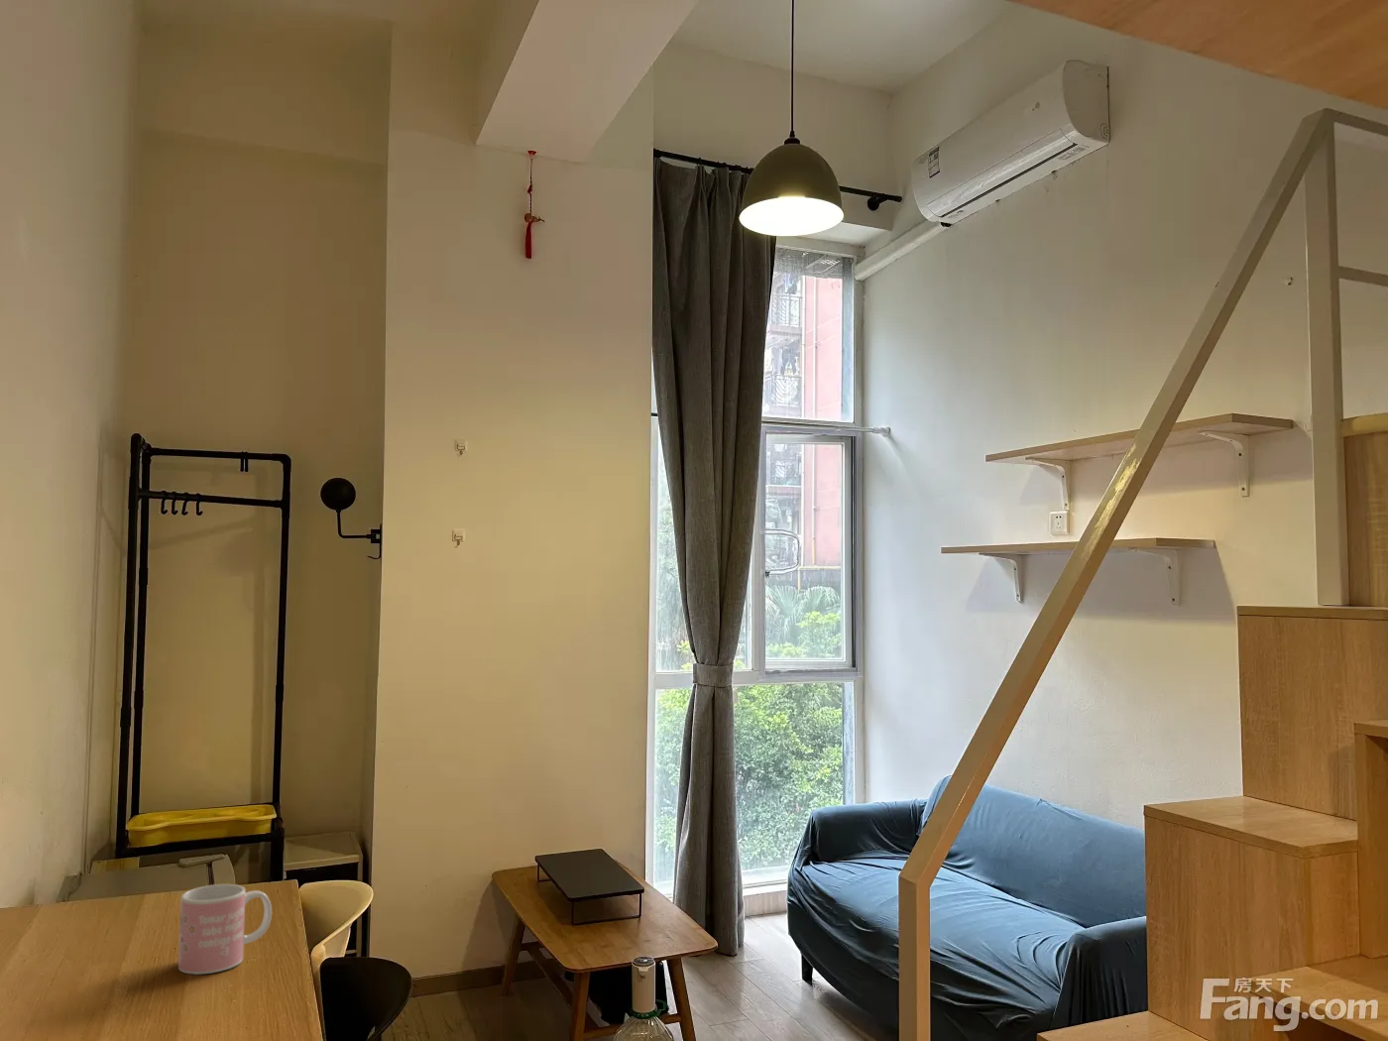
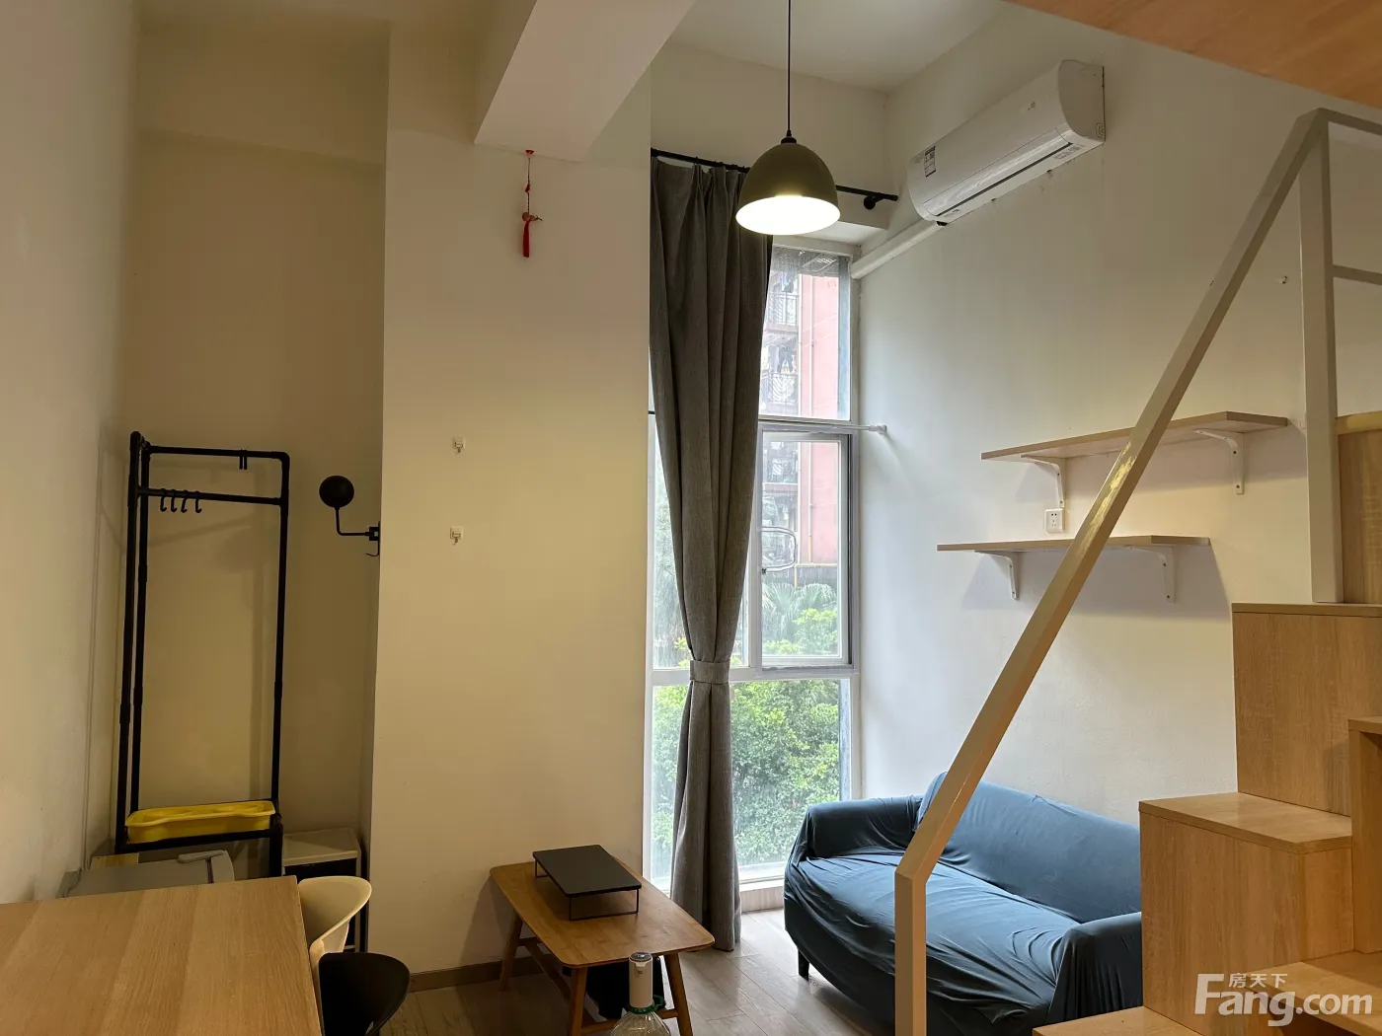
- mug (222, 925)
